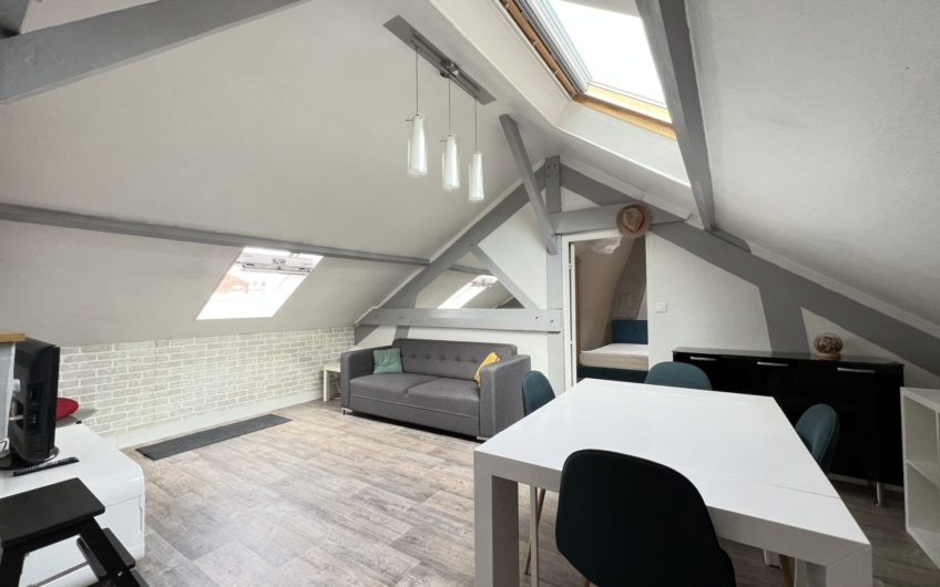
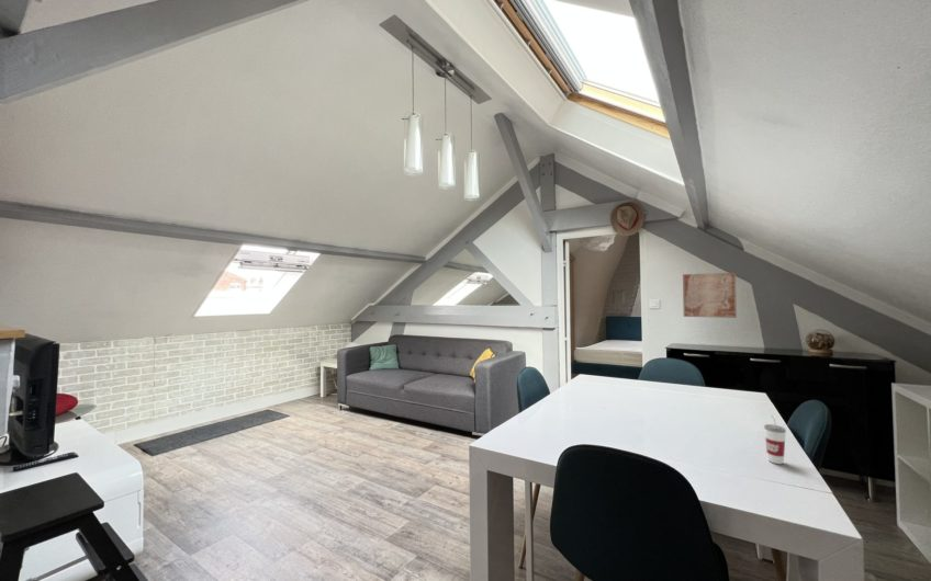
+ cup (775, 438)
+ wall art (708, 295)
